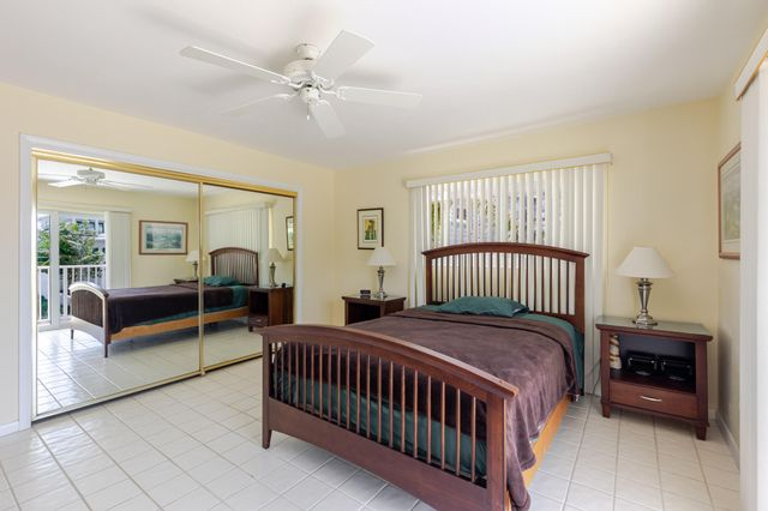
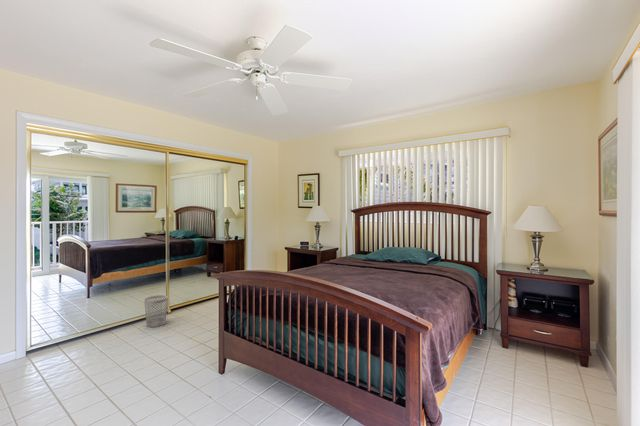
+ wastebasket (156, 311)
